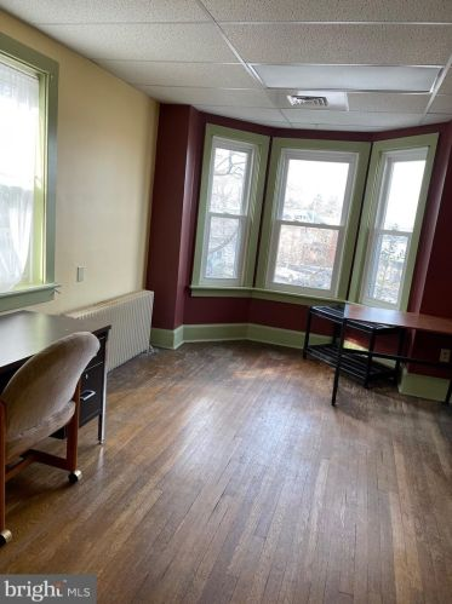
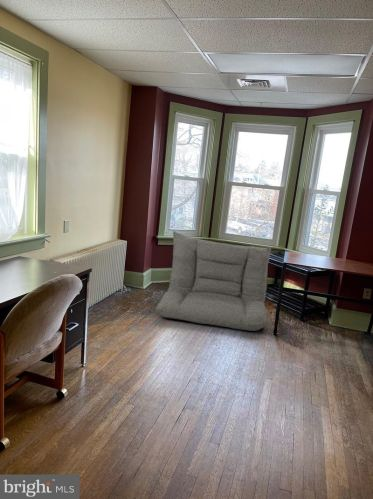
+ sofa (216, 278)
